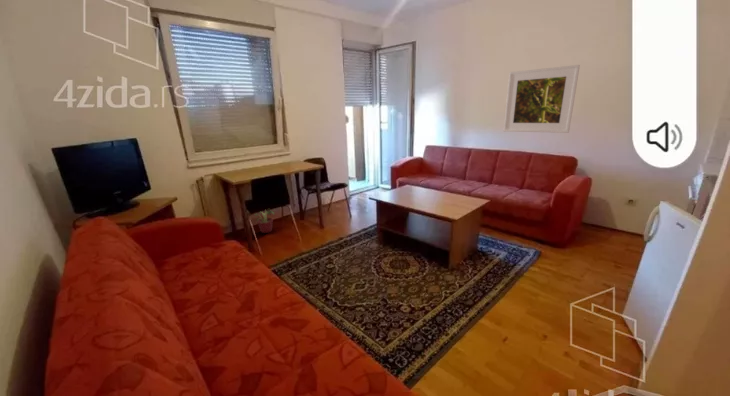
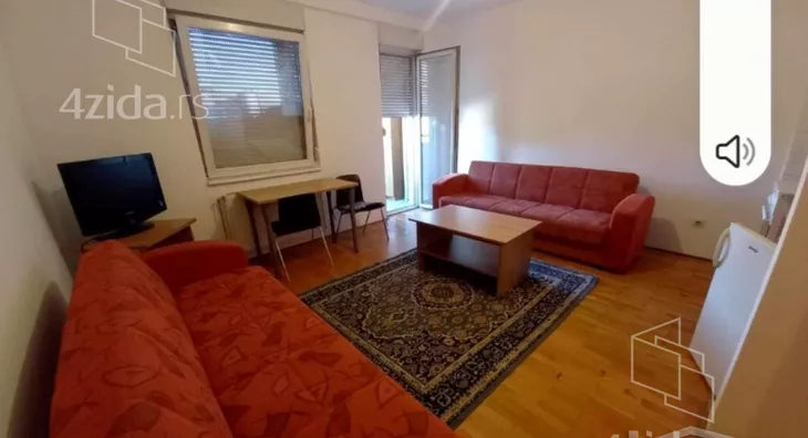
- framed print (538, 101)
- potted plant (263, 214)
